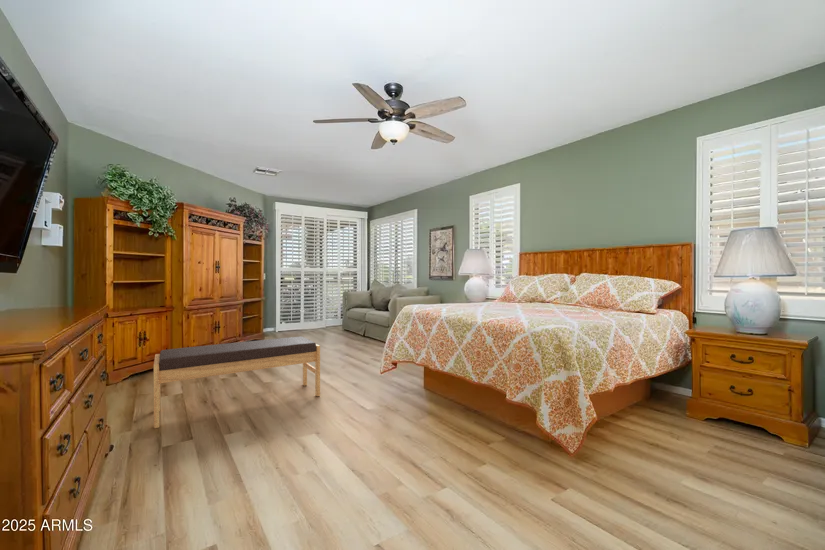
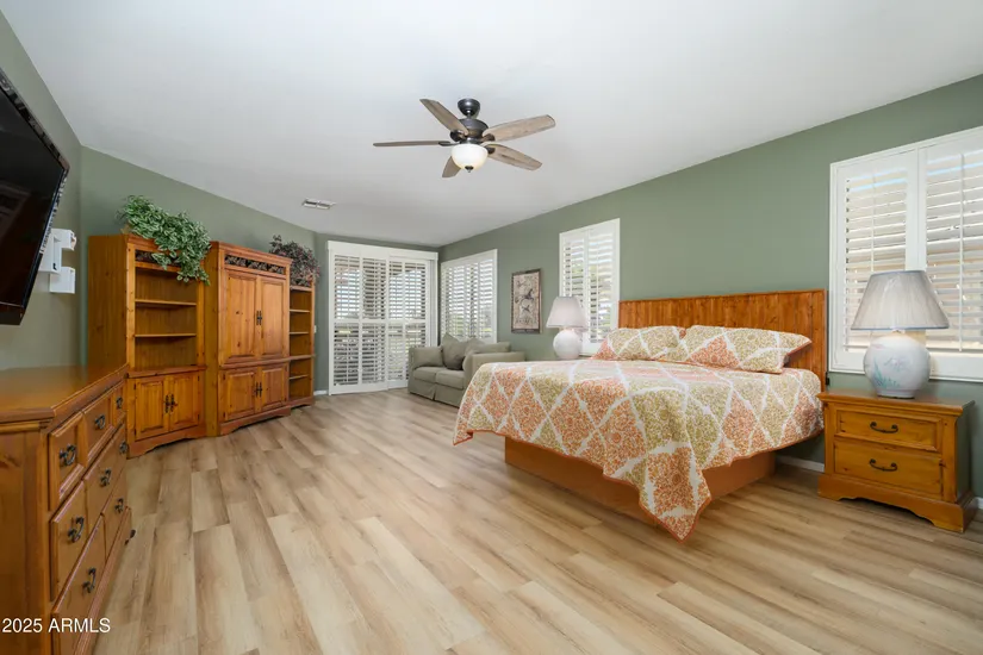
- bench (242, 371)
